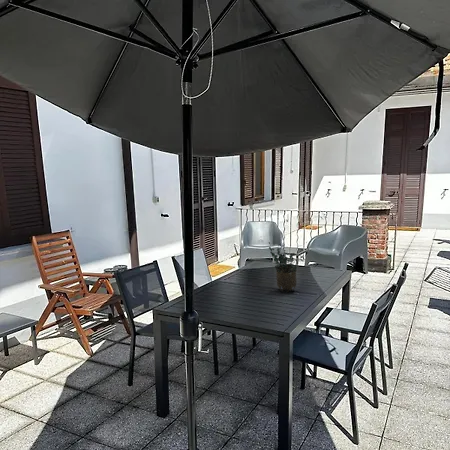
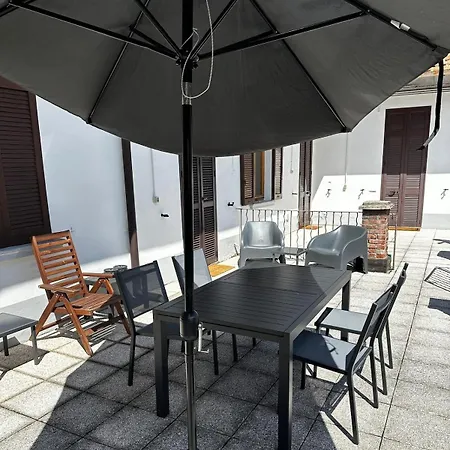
- potted plant (283, 265)
